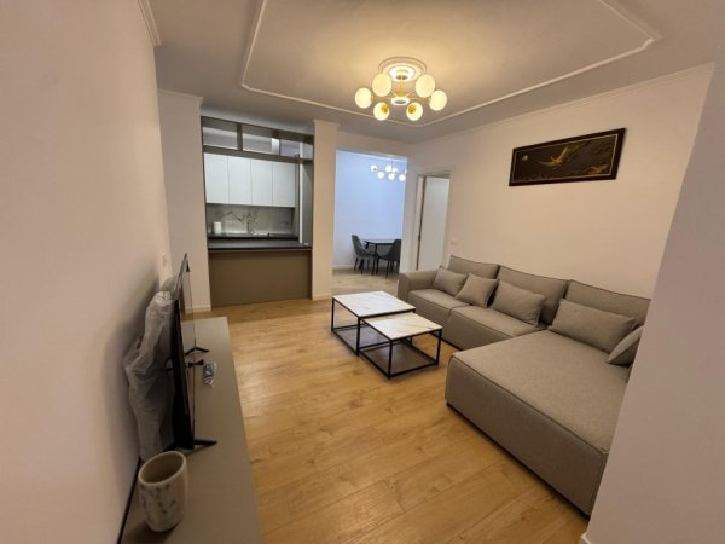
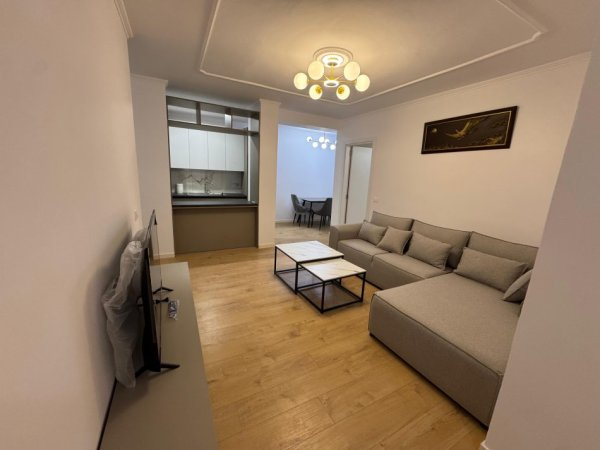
- plant pot (164, 492)
